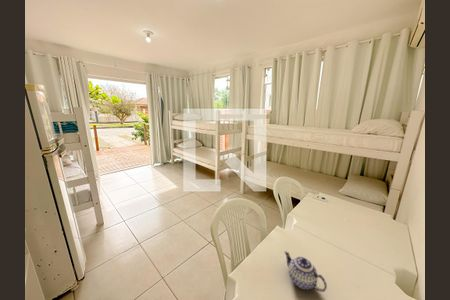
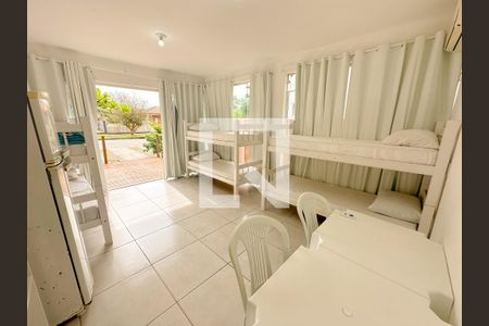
- teapot (302, 270)
